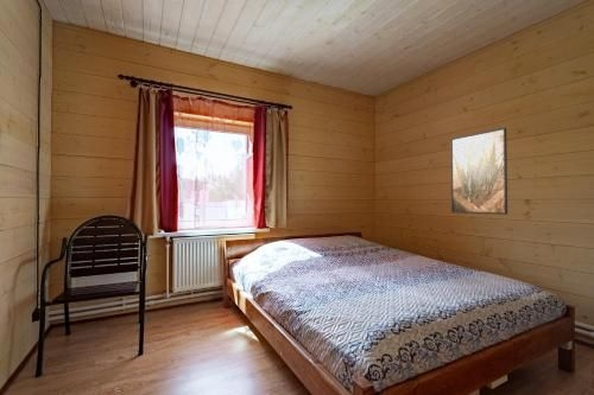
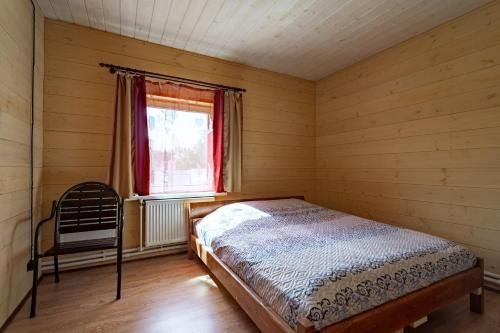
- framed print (476, 173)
